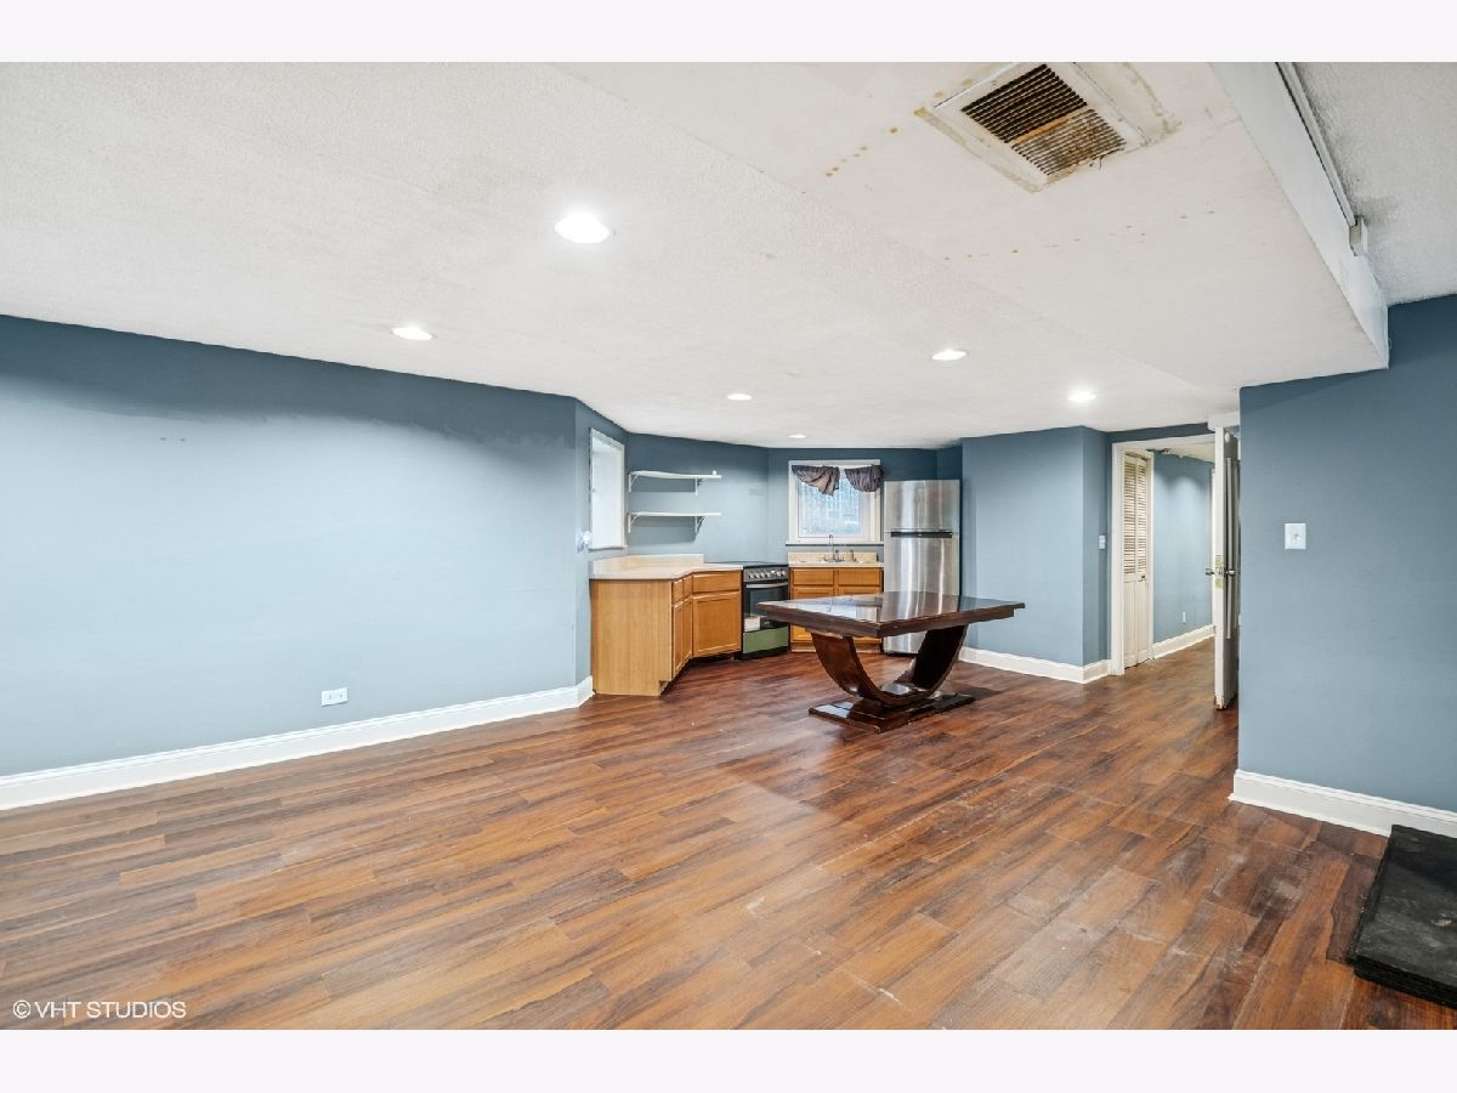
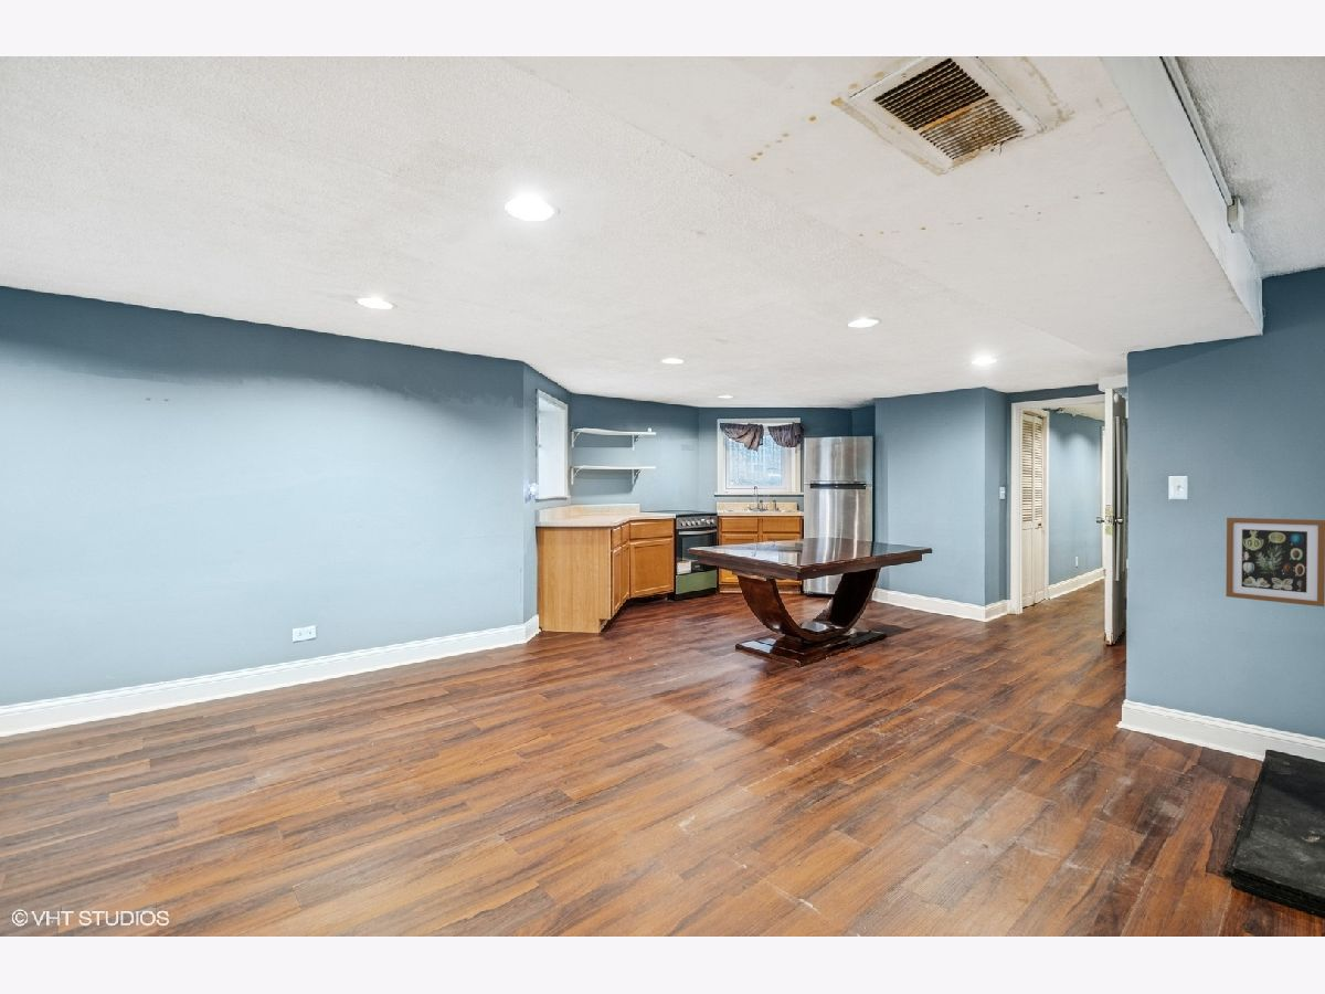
+ wall art (1273, 560)
